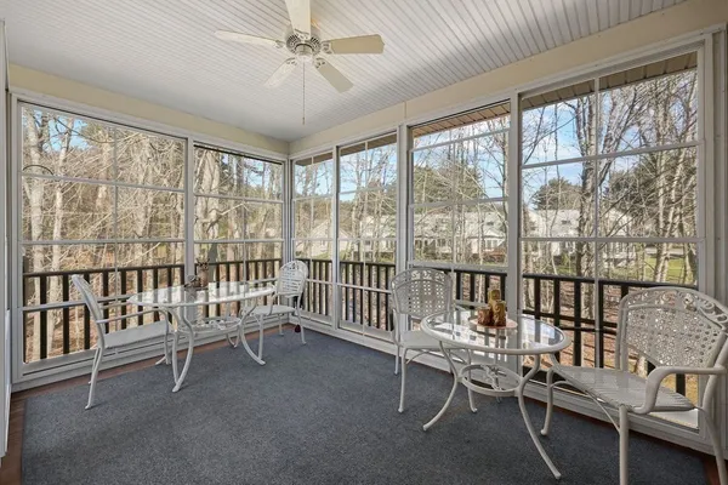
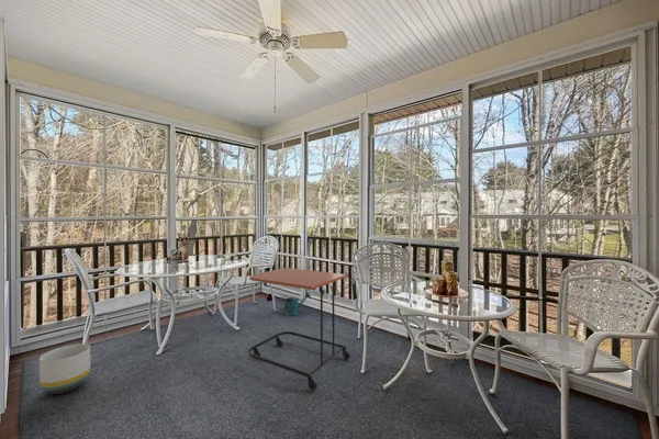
+ side table (292, 331)
+ planter (66, 370)
+ watering can (295, 303)
